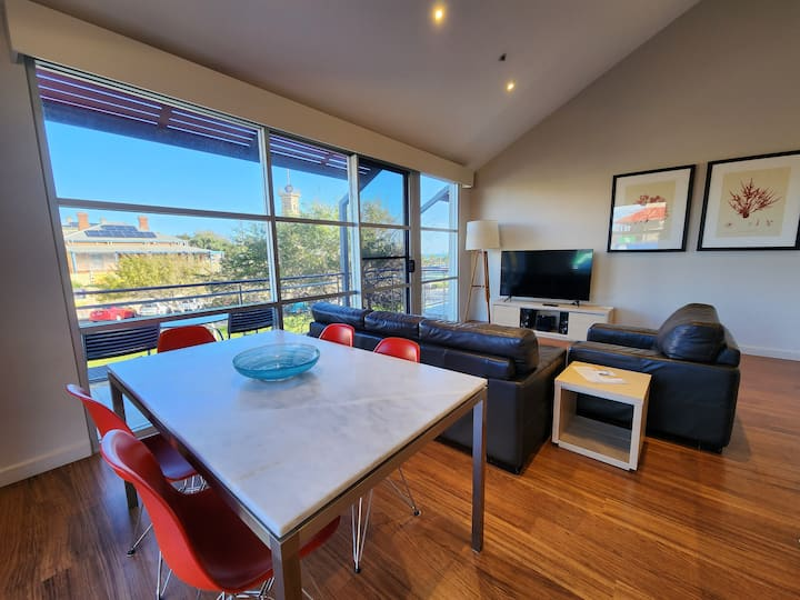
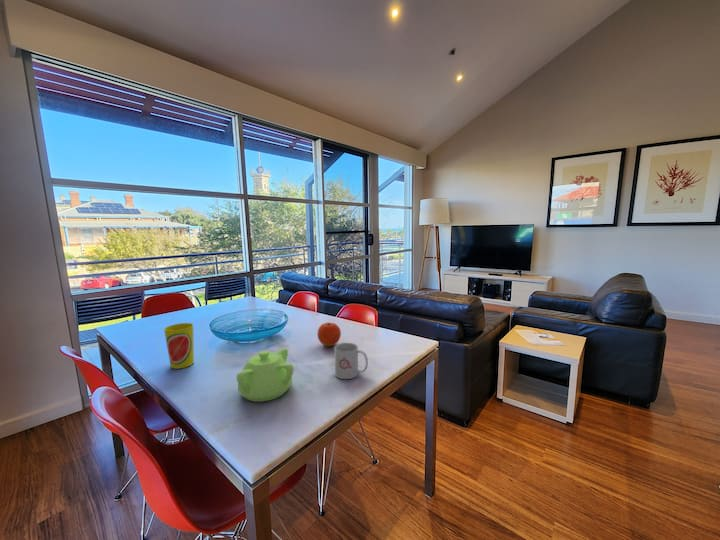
+ teapot (268, 372)
+ cup (180, 345)
+ mug (351, 360)
+ fruit (329, 334)
